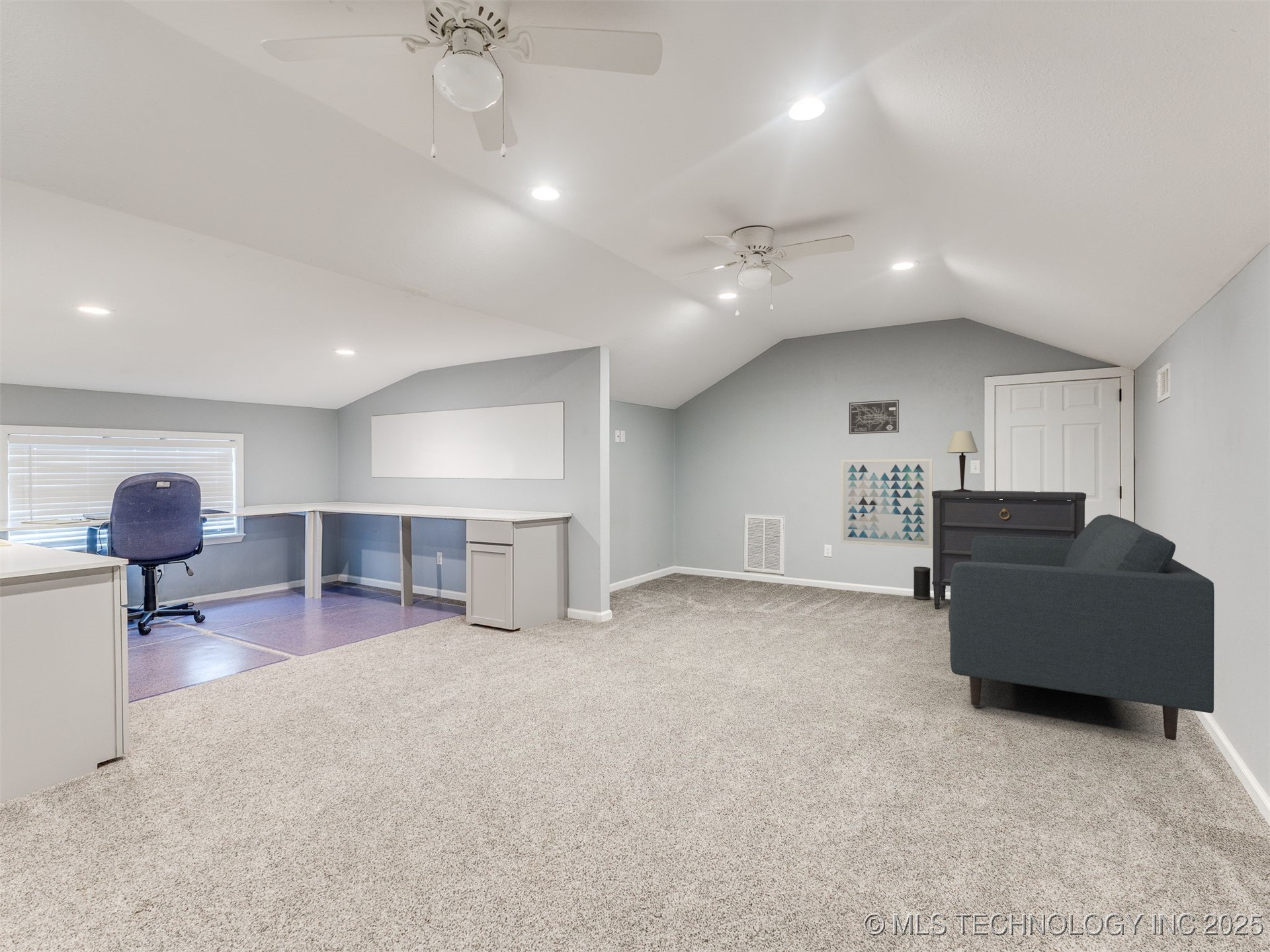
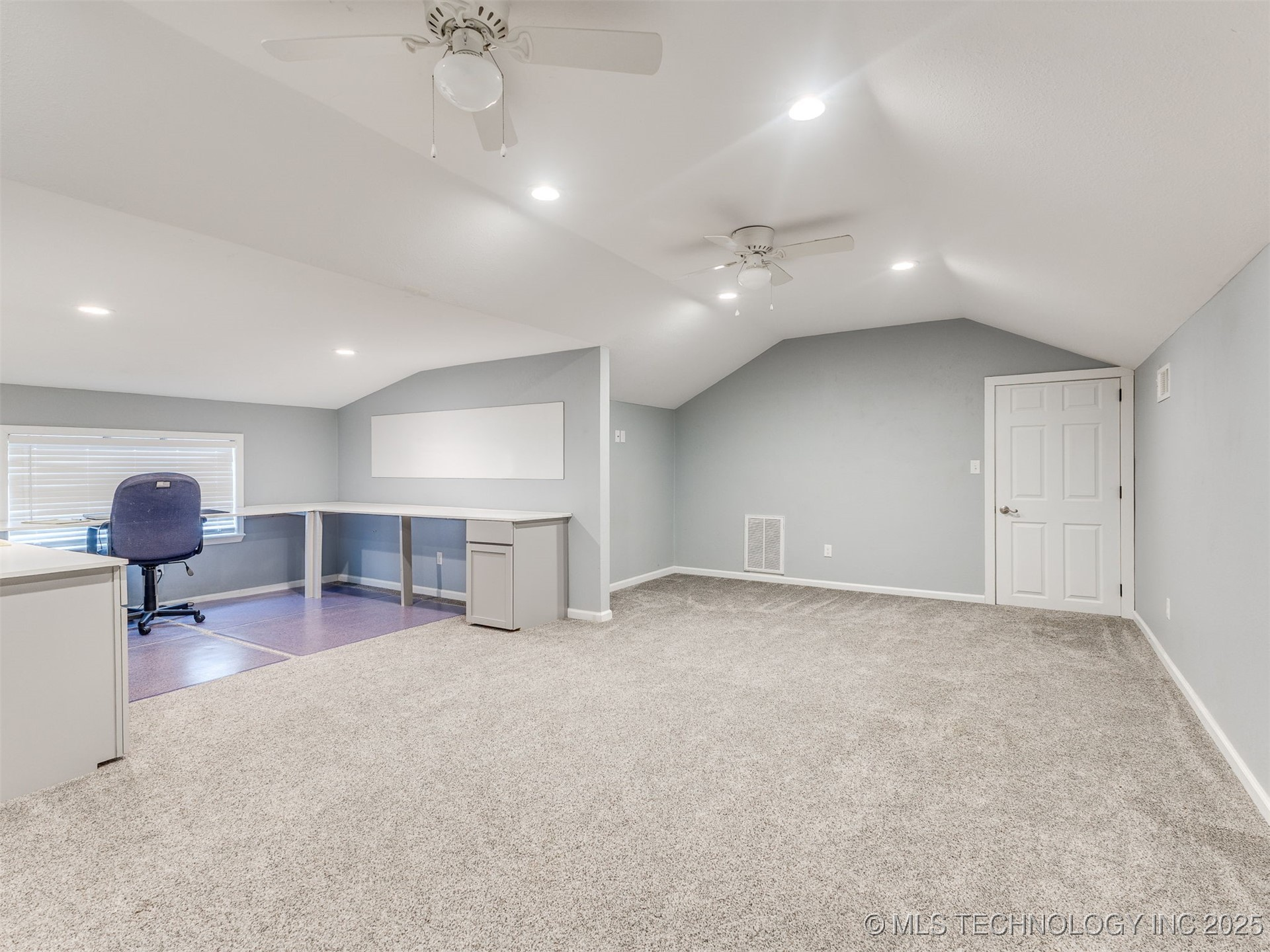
- dresser (1005, 536)
- table lamp (962, 461)
- sofa (1057, 598)
- speaker (921, 582)
- wall art (885, 502)
- wall art (873, 417)
